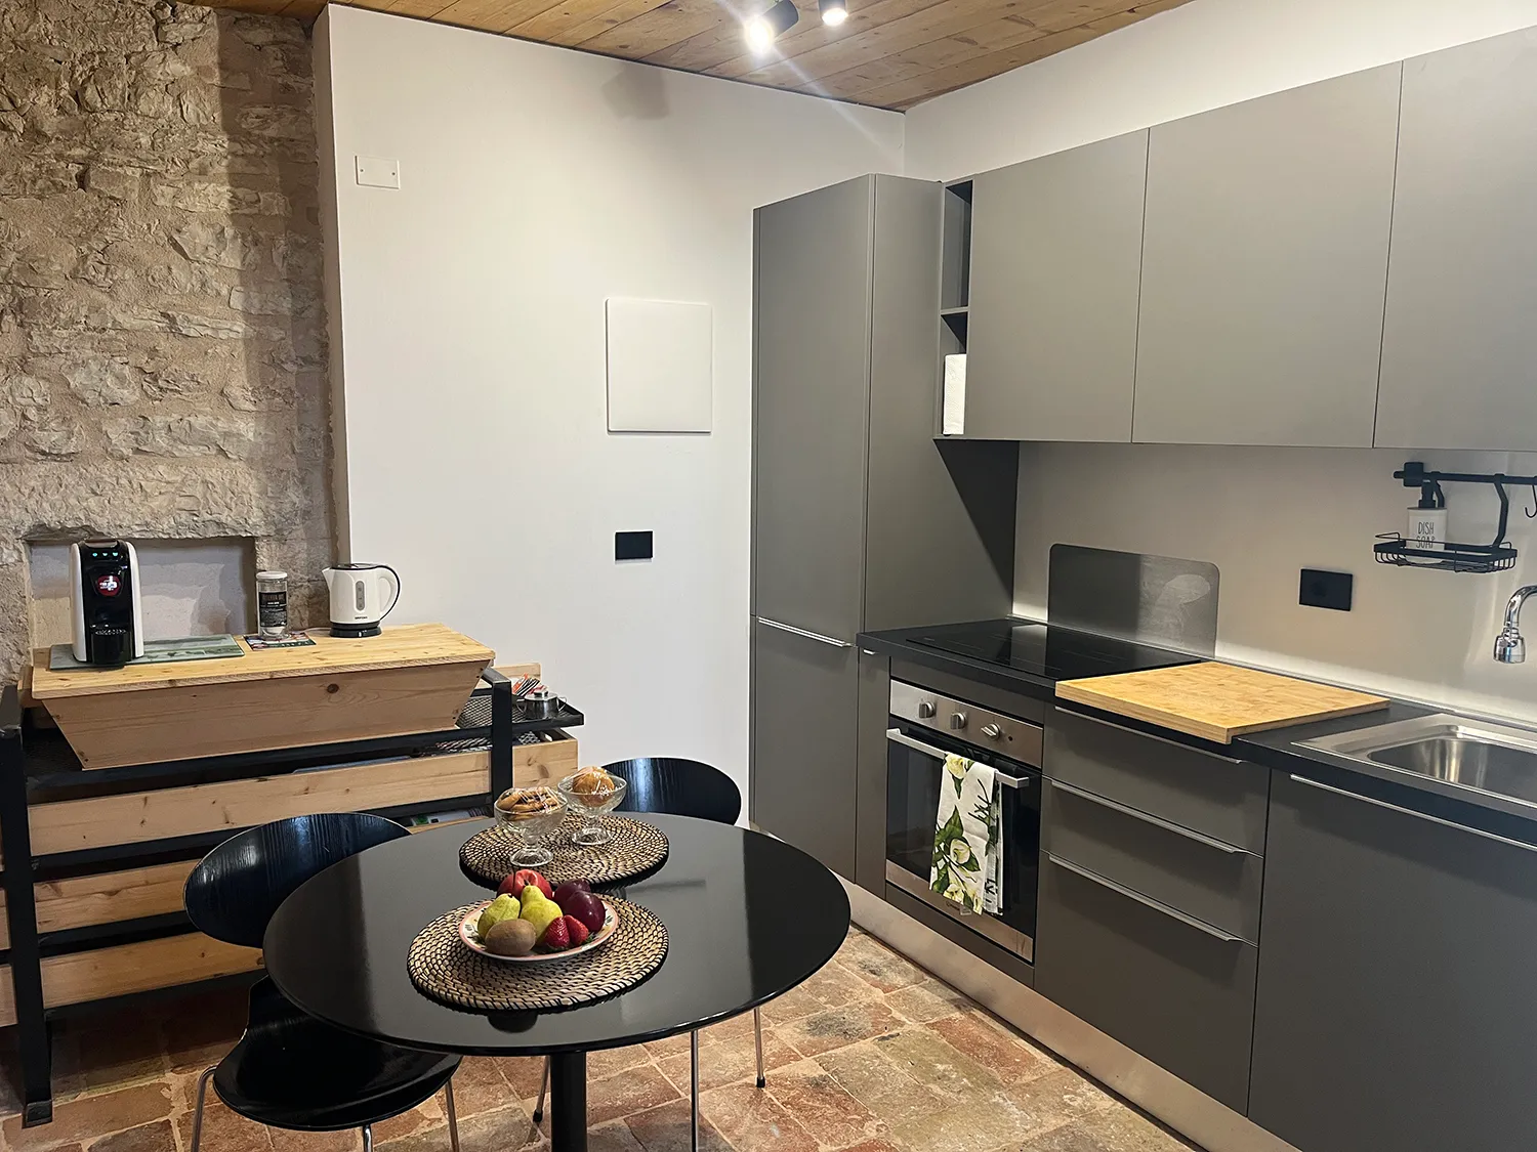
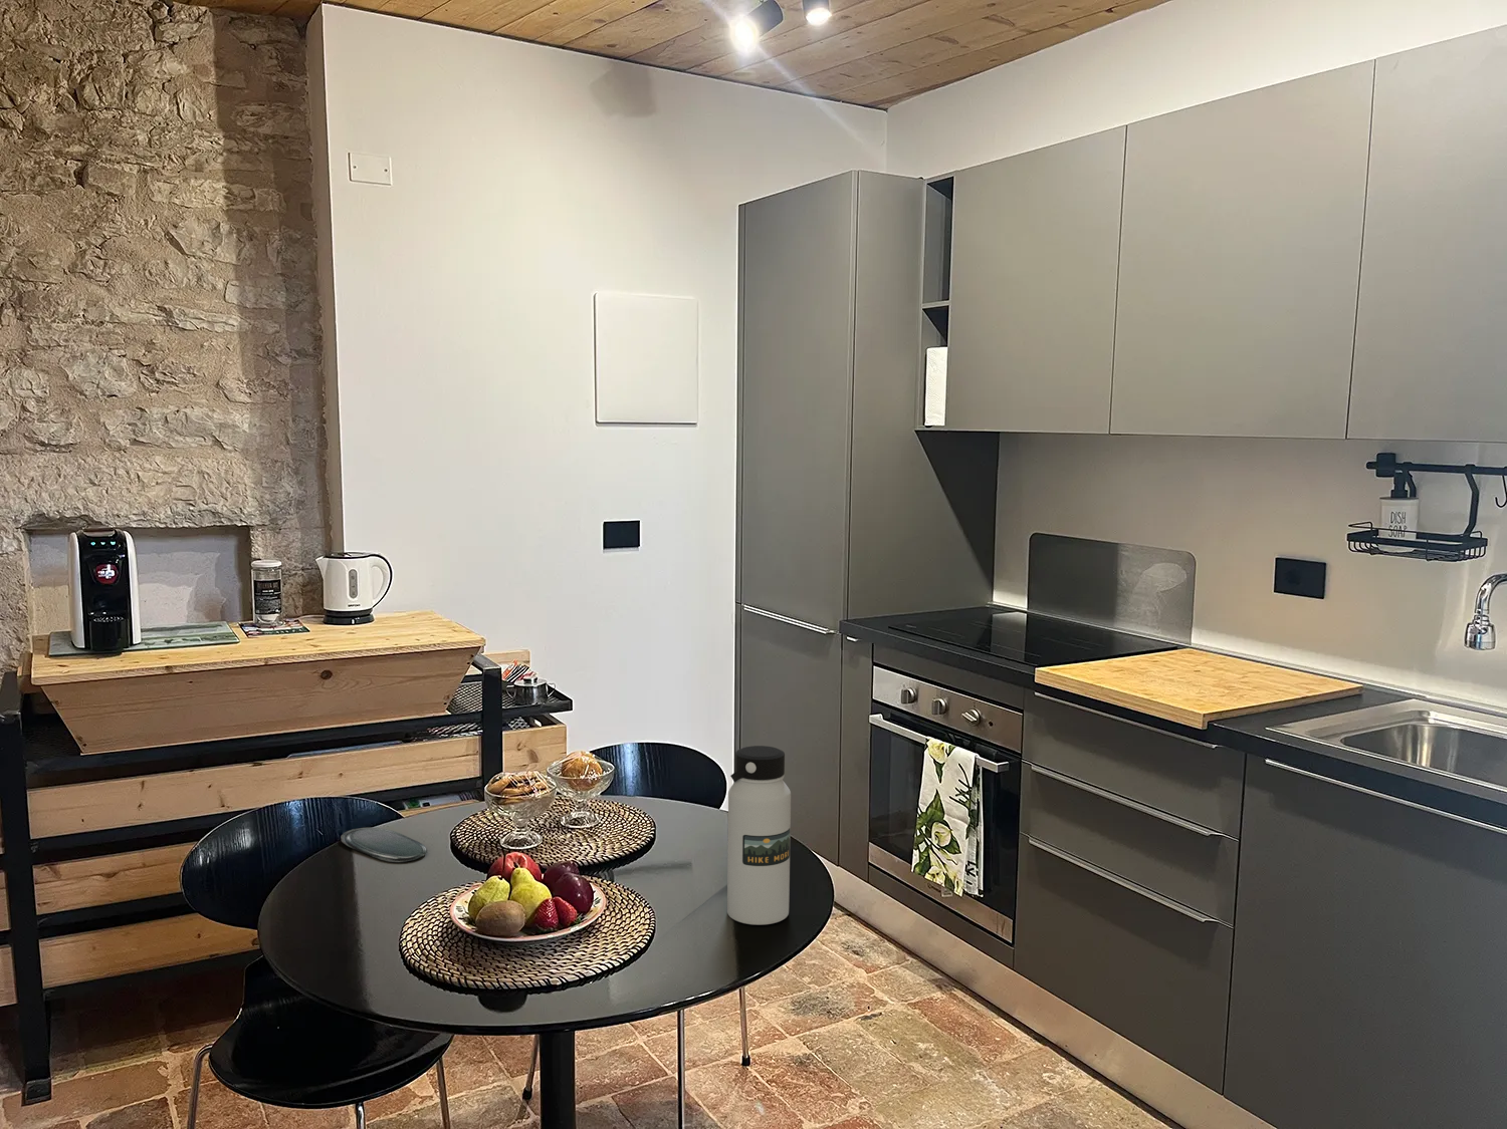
+ water bottle (758, 833)
+ oval tray (383, 843)
